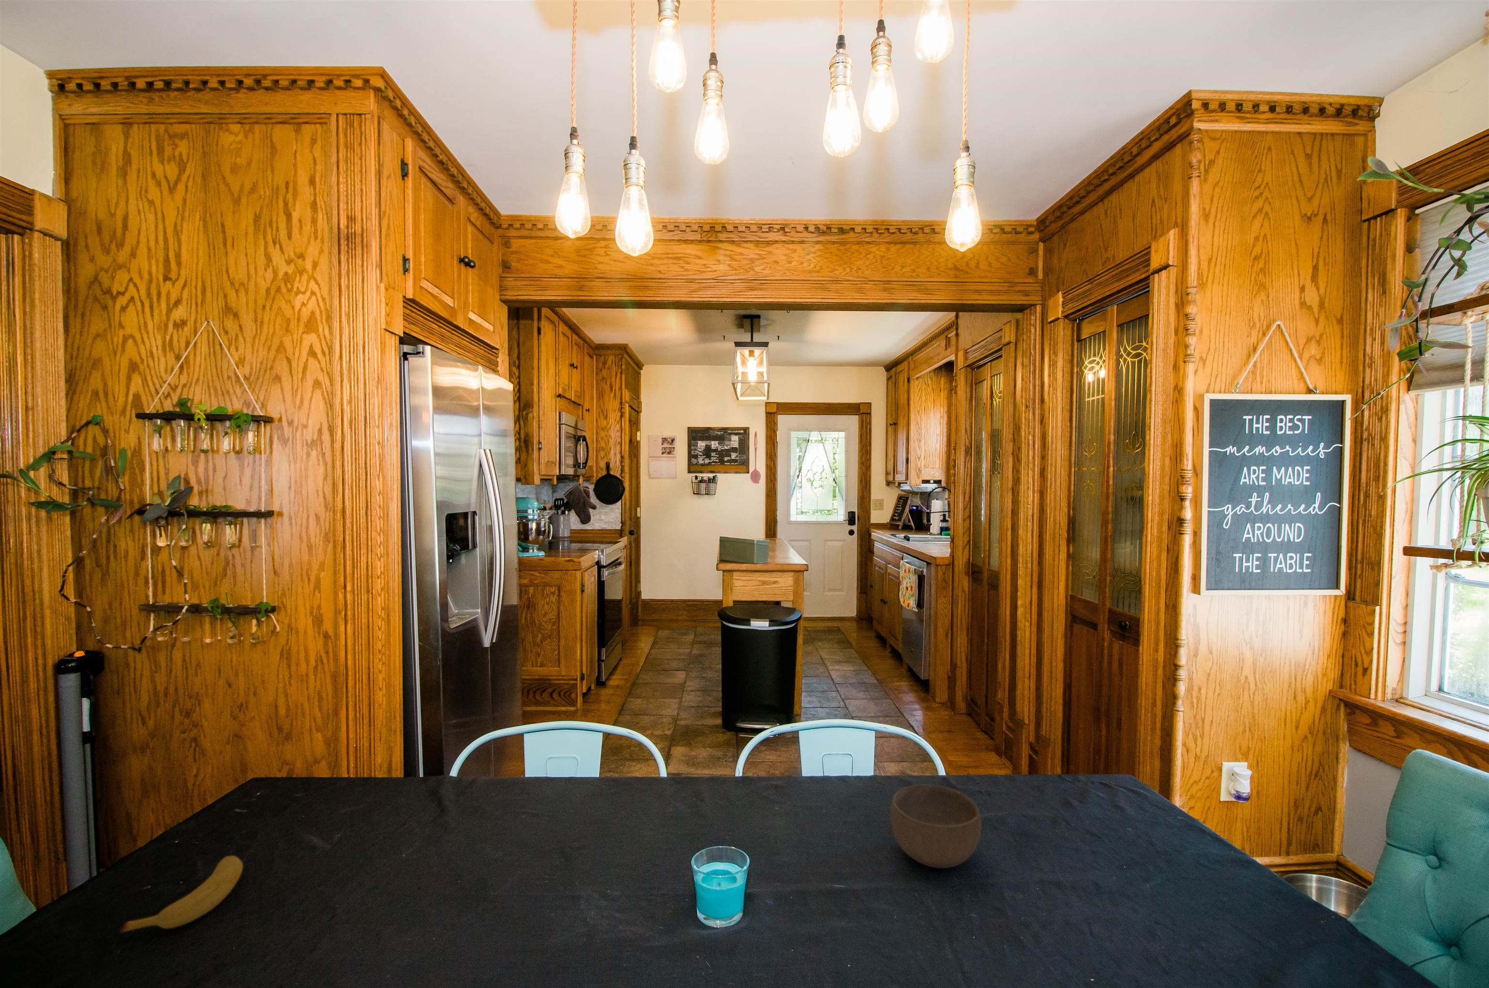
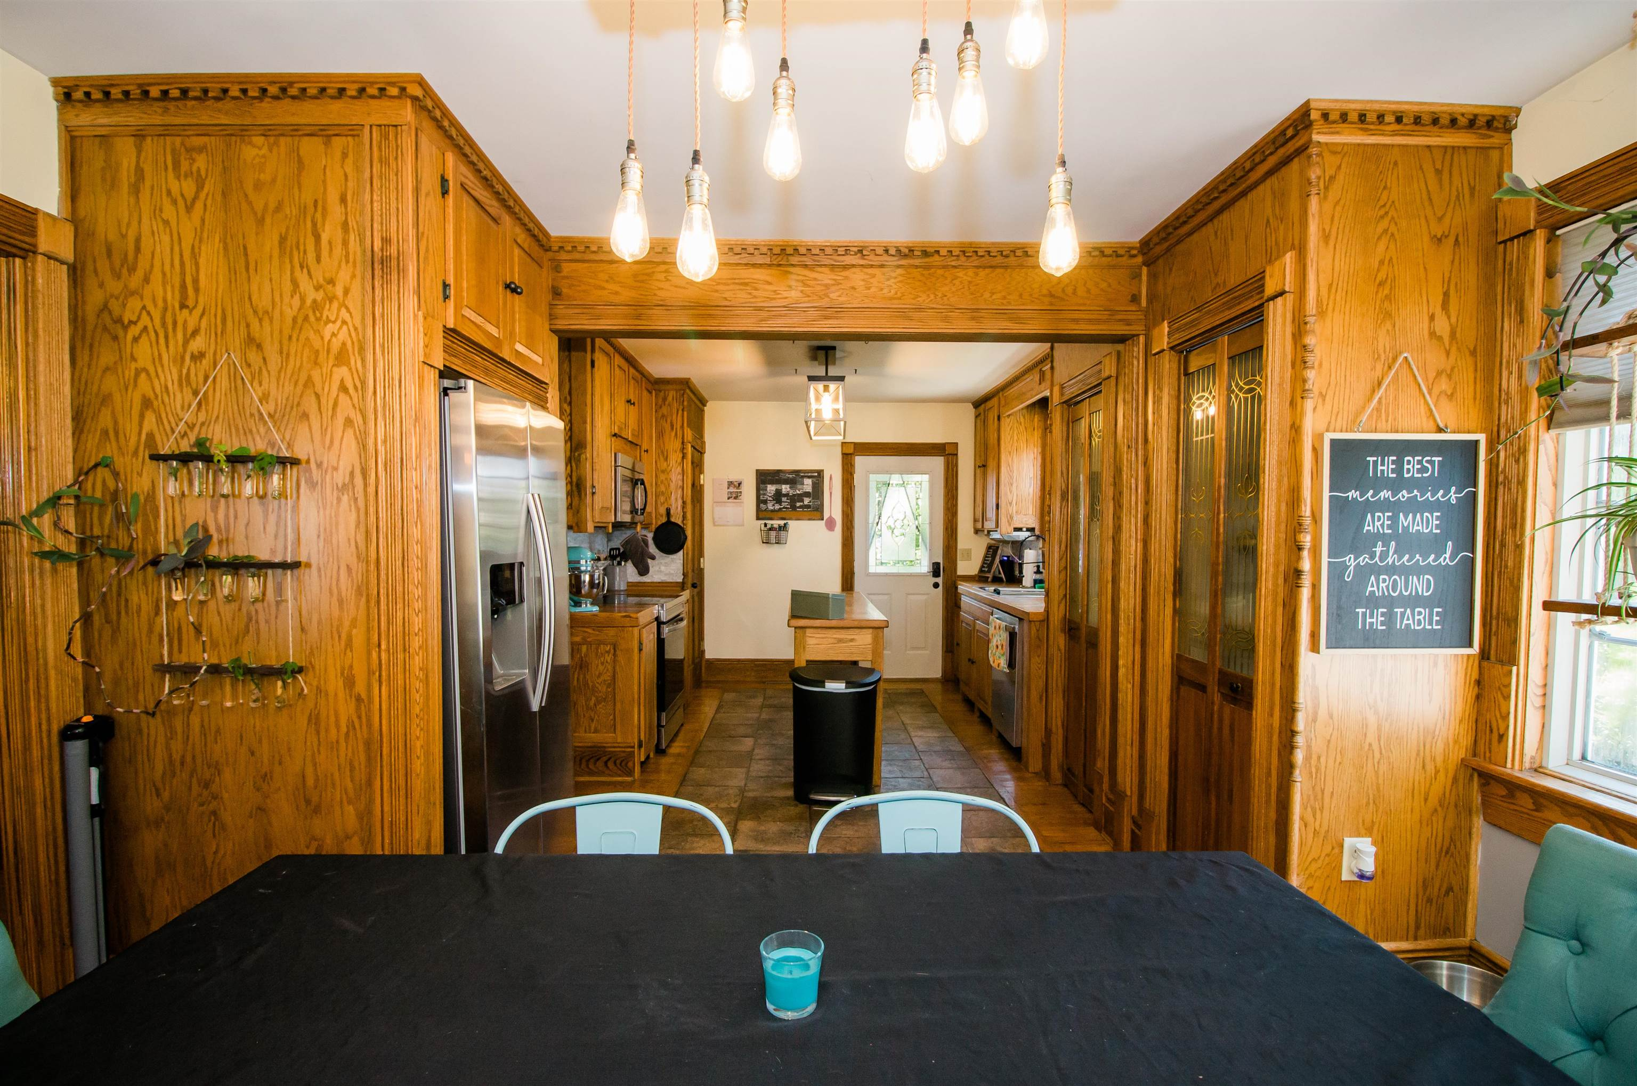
- bowl (935, 829)
- banana (196, 890)
